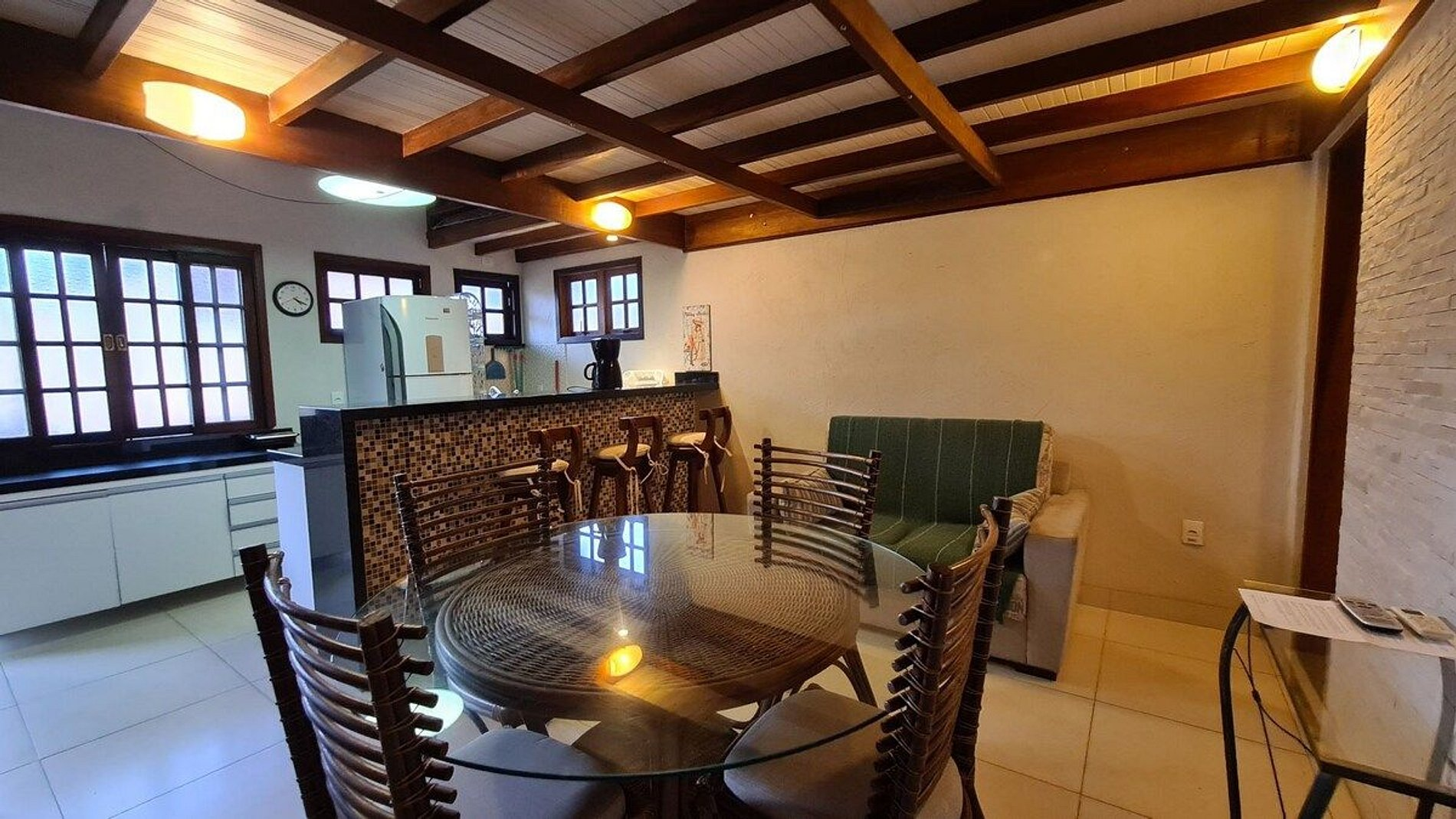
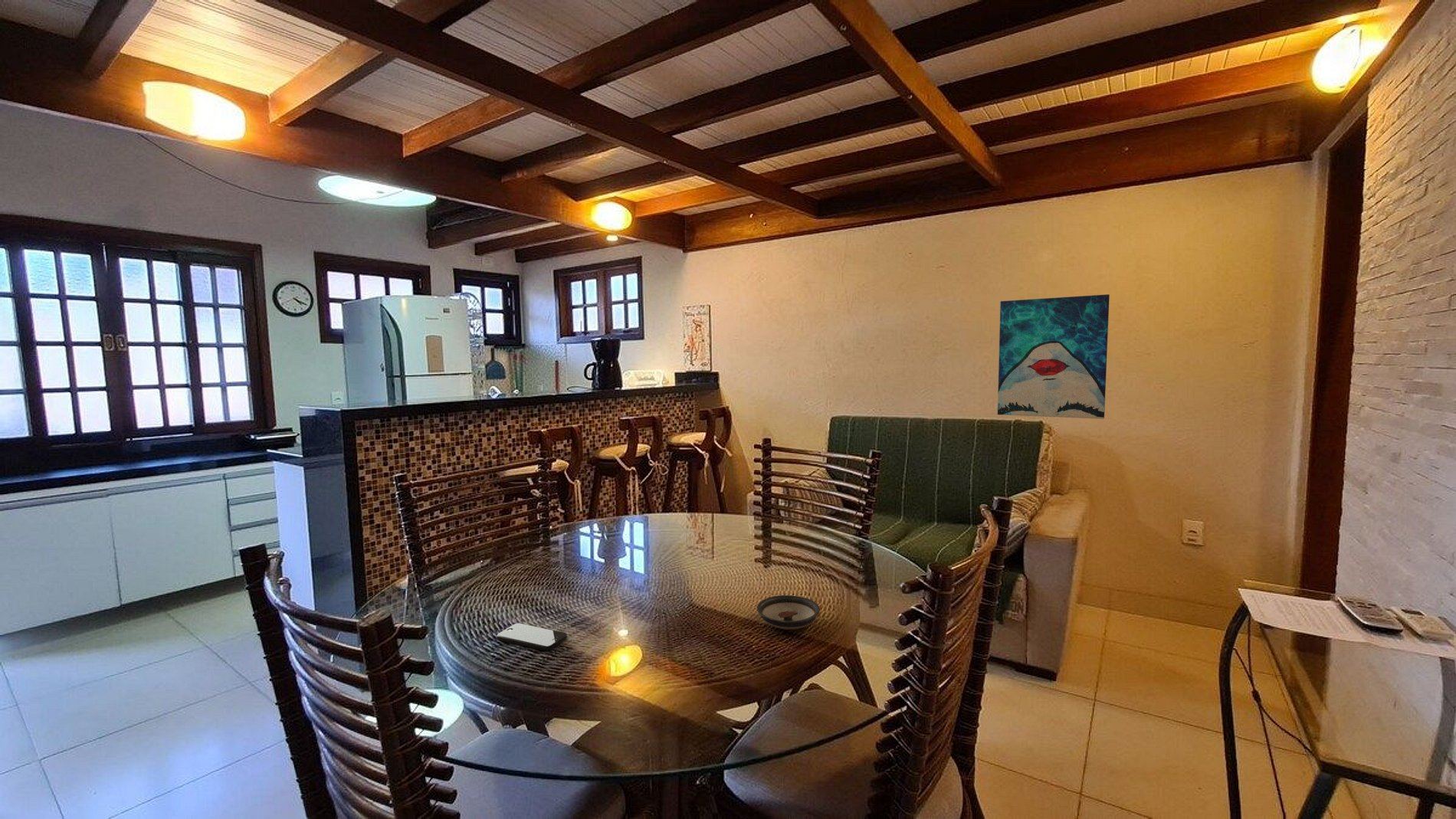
+ saucer (788, 614)
+ wall art (1051, 358)
+ smartphone (532, 636)
